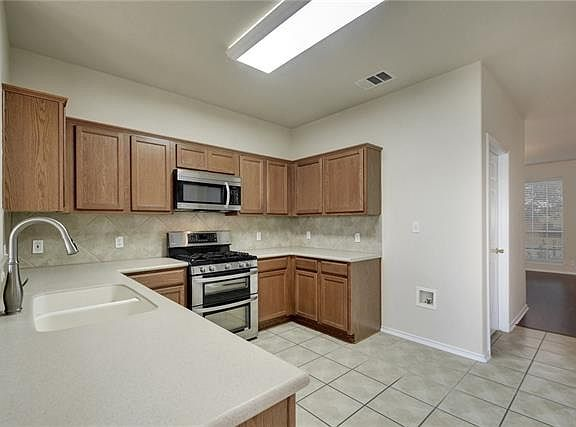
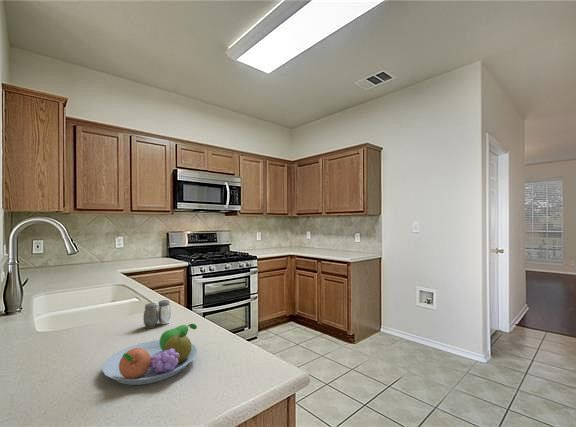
+ fruit bowl (156, 347)
+ salt and pepper shaker (157, 313)
